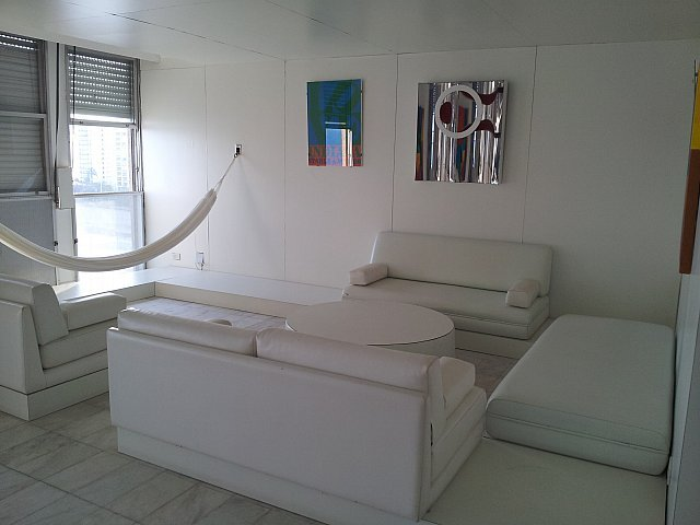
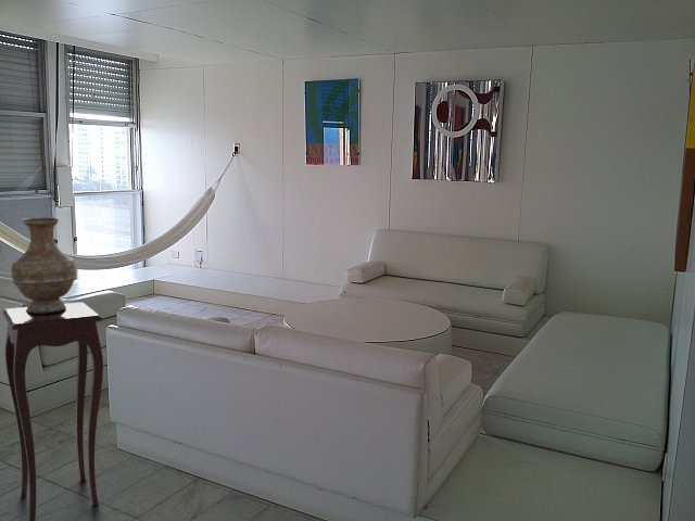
+ vase (43, 264)
+ side table (76, 407)
